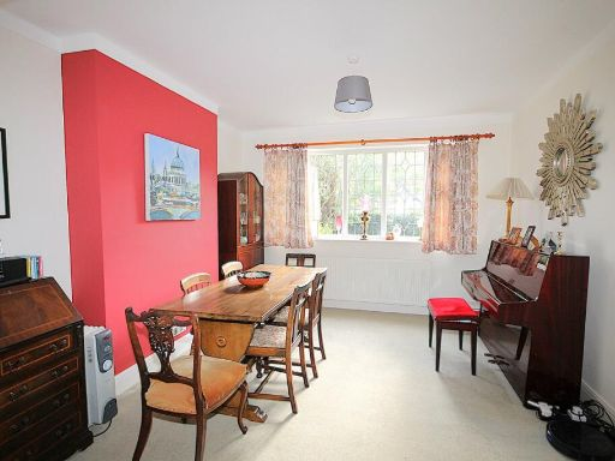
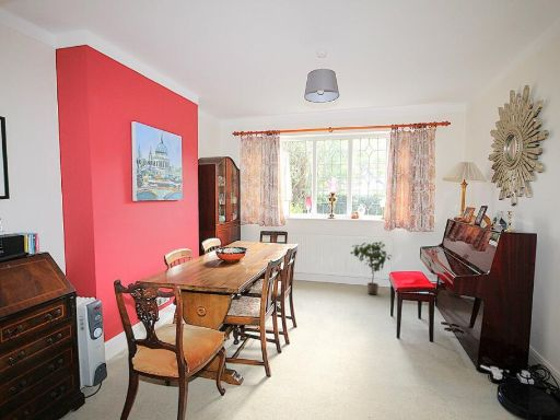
+ potted plant (371, 267)
